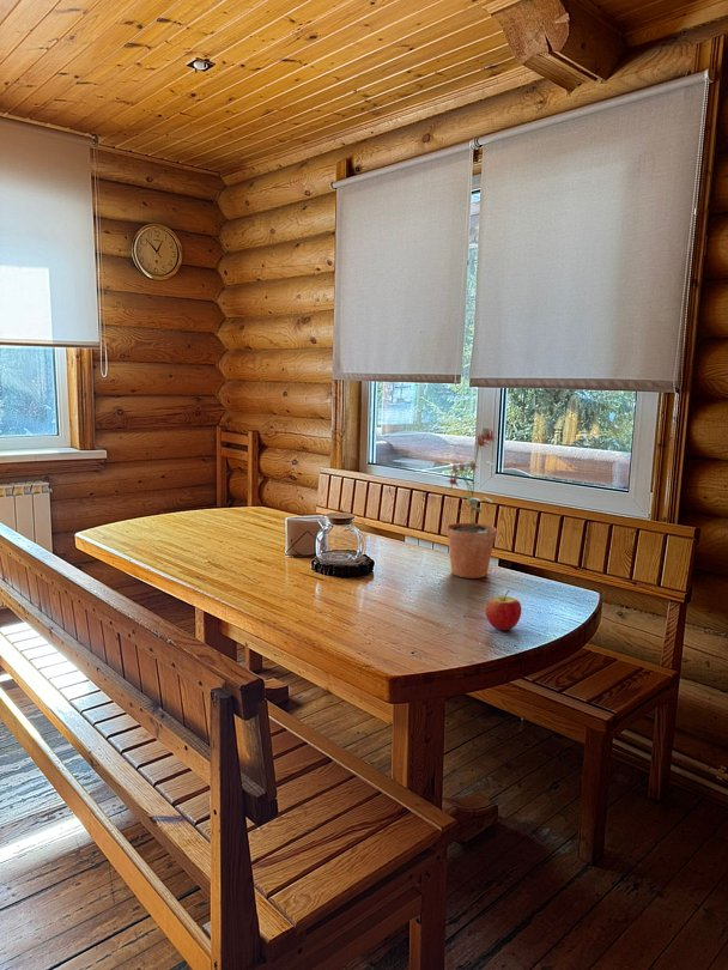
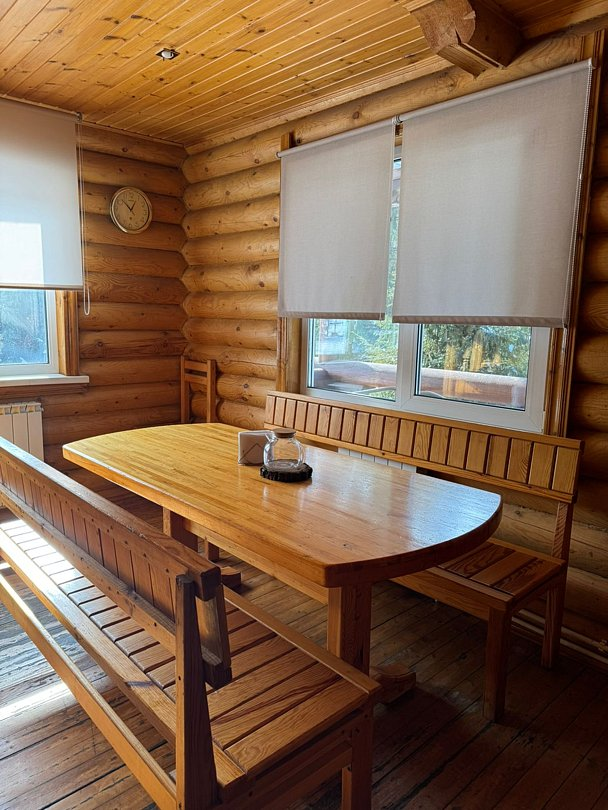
- potted plant (469, 501)
- apple (503, 608)
